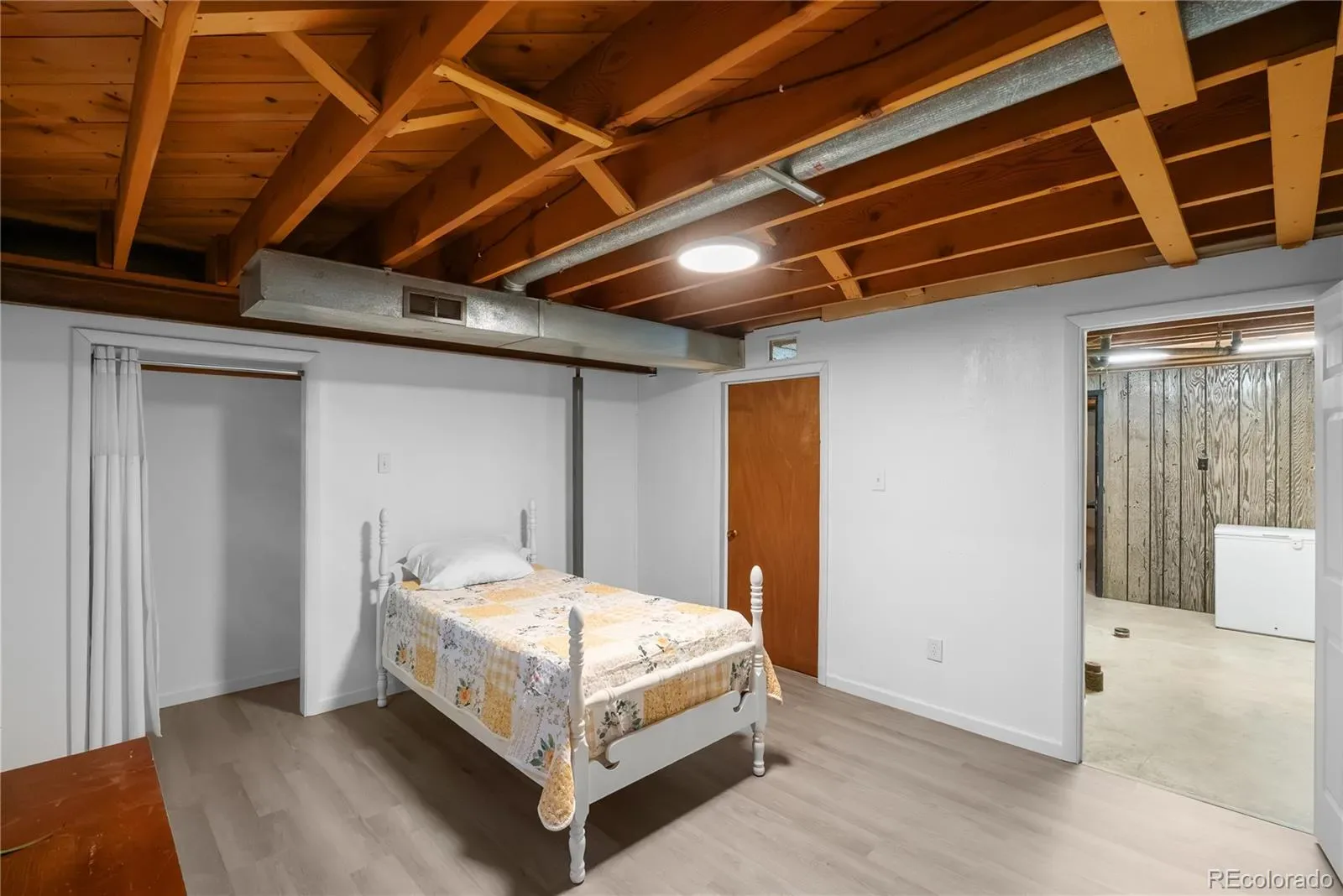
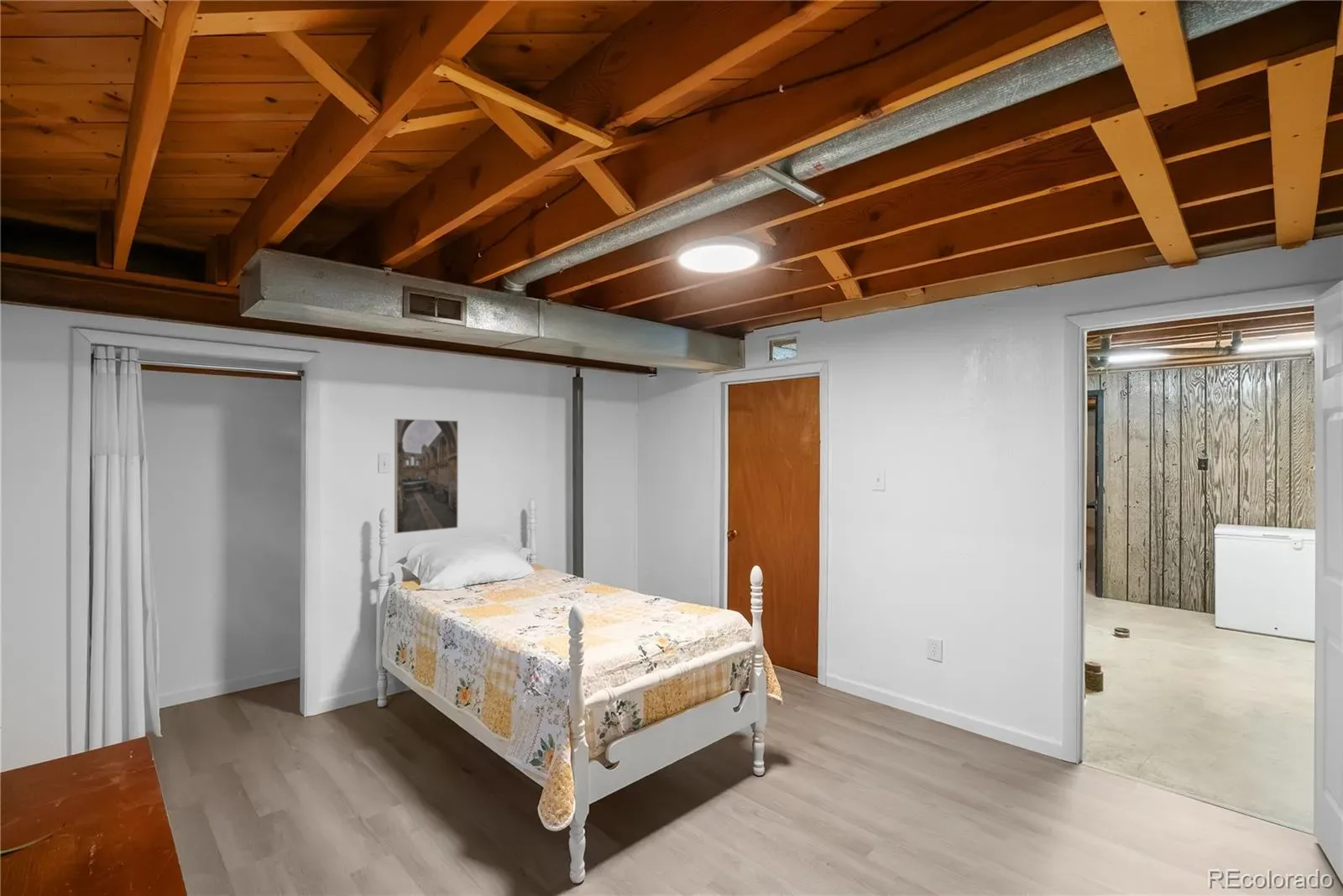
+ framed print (427, 475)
